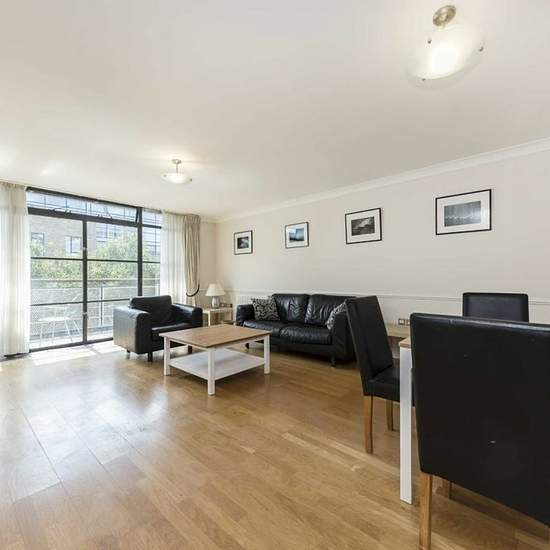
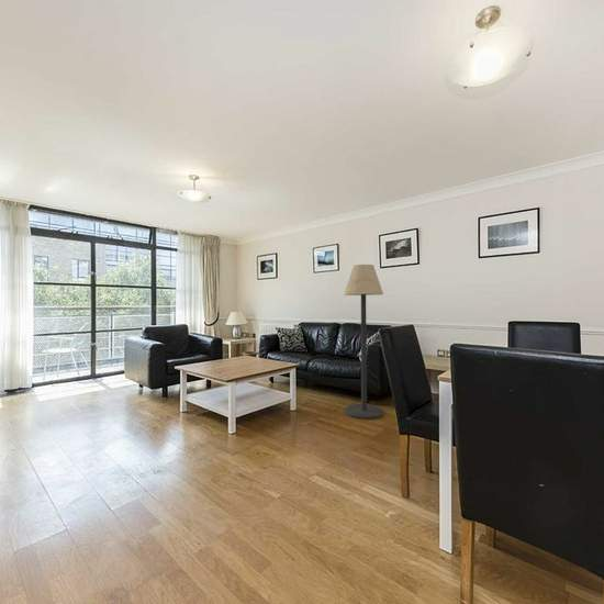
+ floor lamp (363, 338)
